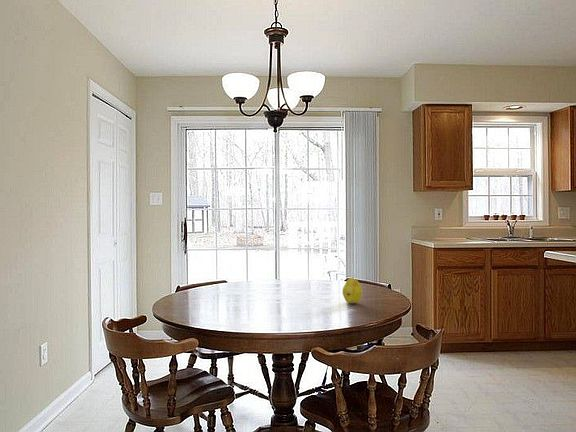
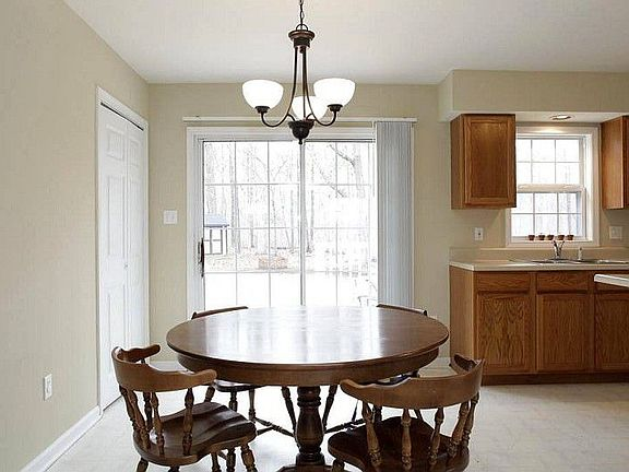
- fruit (352, 290)
